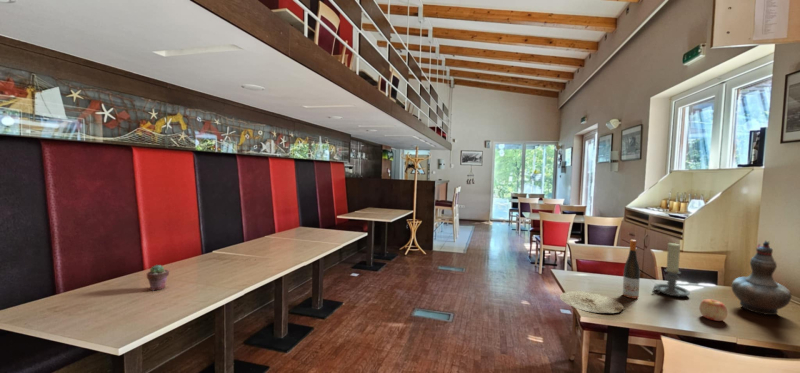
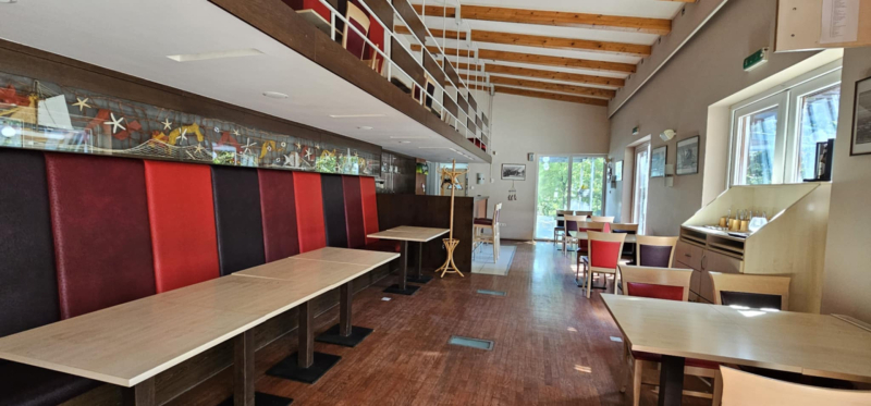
- potted succulent (157, 276)
- wine bottle (631, 268)
- plate (590, 300)
- candle holder (669, 268)
- decorative vase (761, 274)
- apple (713, 309)
